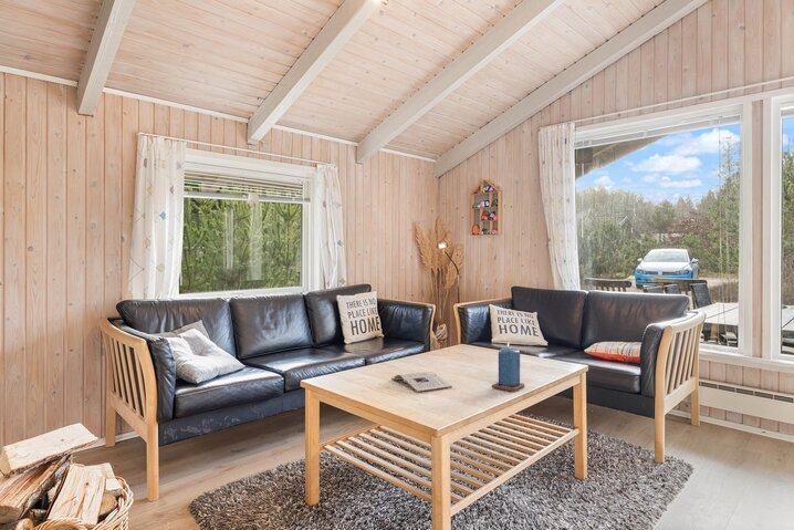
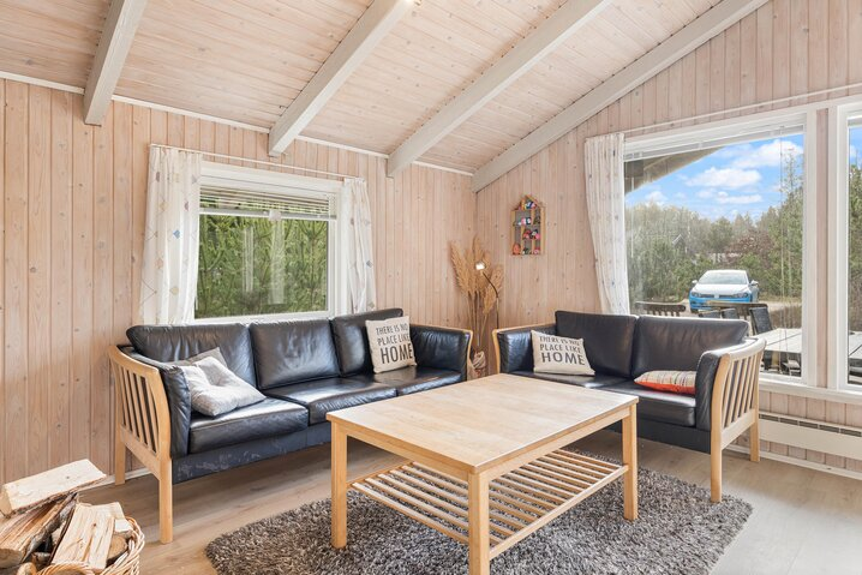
- candle (508, 365)
- magazine (420, 378)
